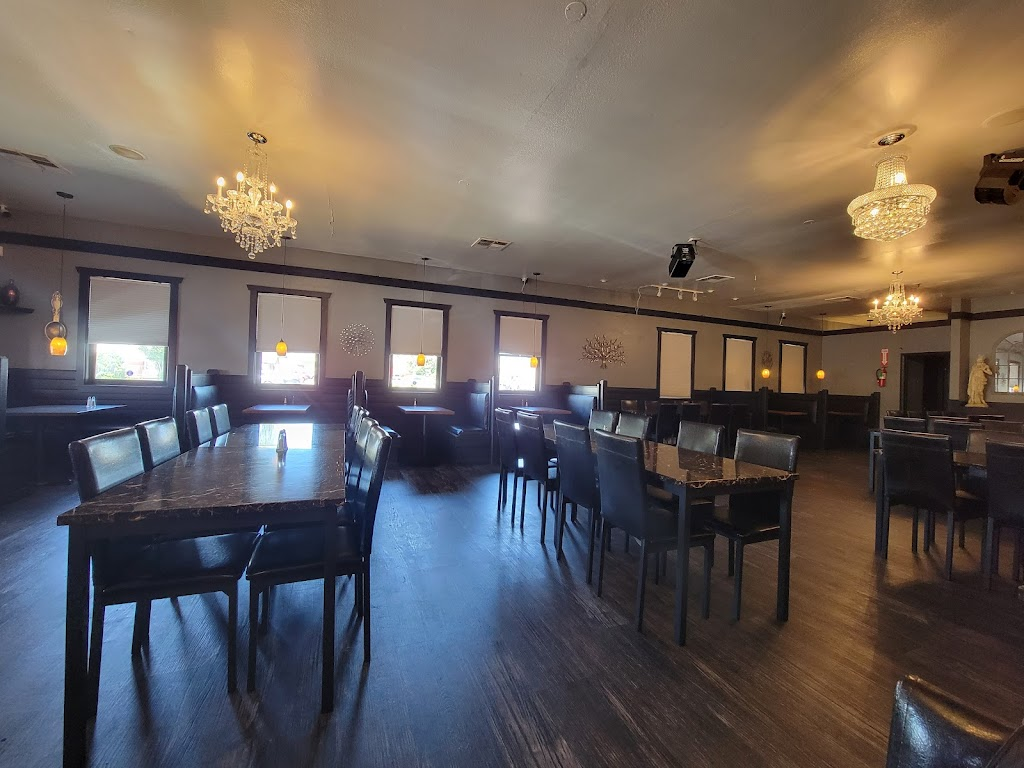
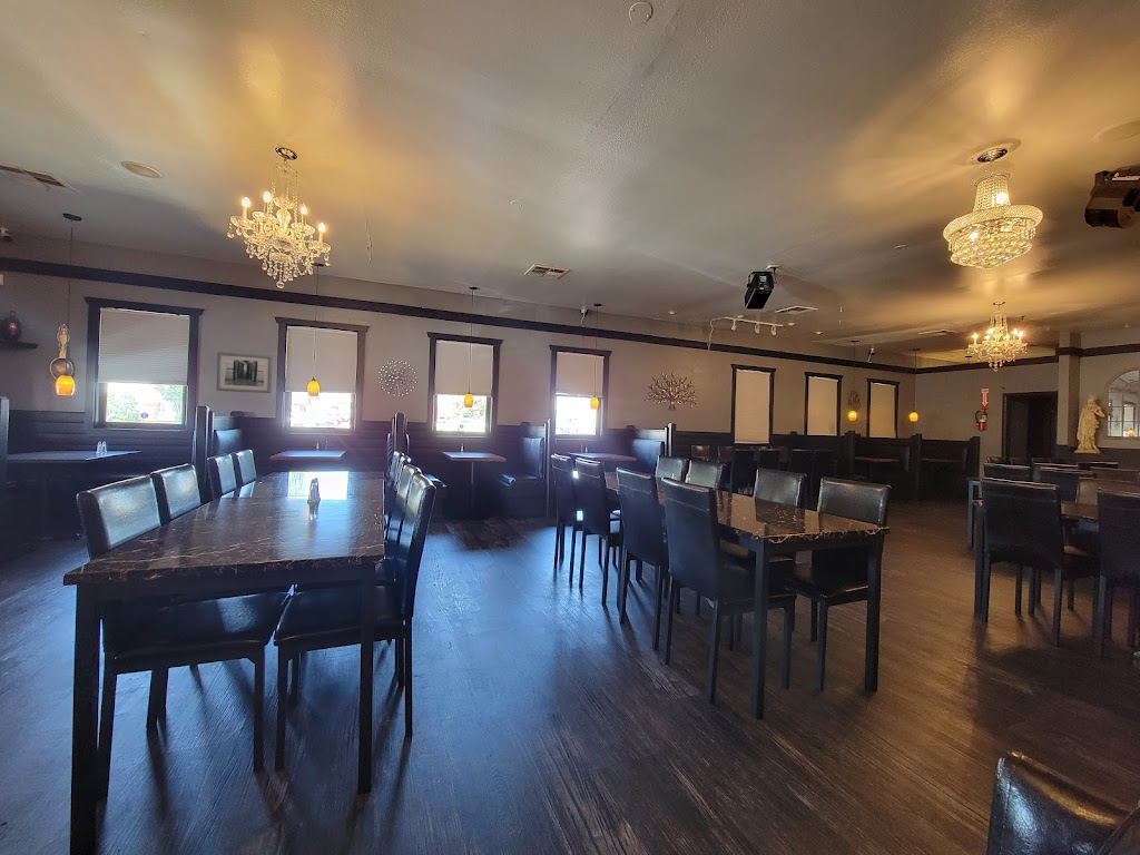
+ wall art (245, 373)
